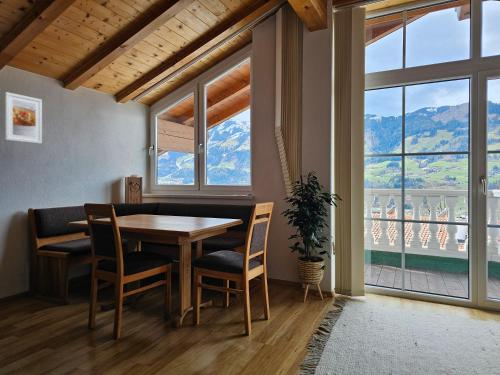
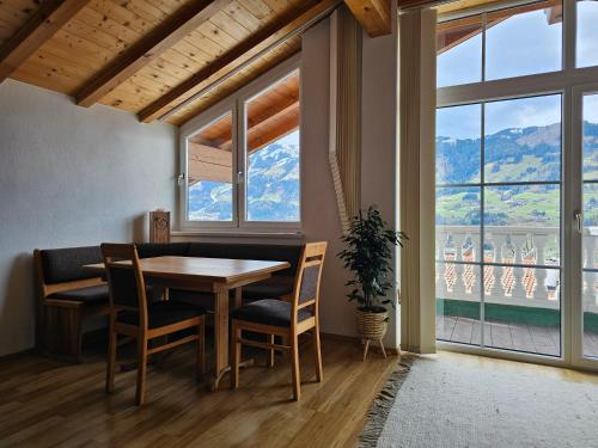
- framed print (24, 118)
